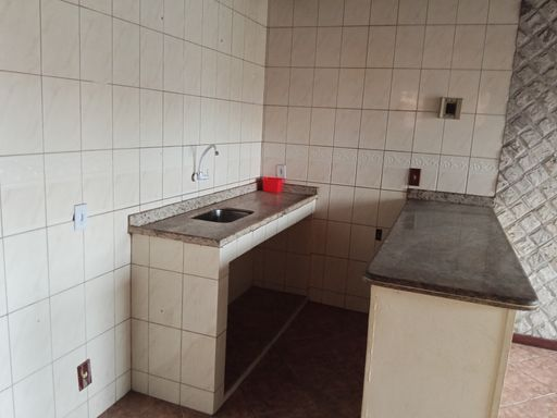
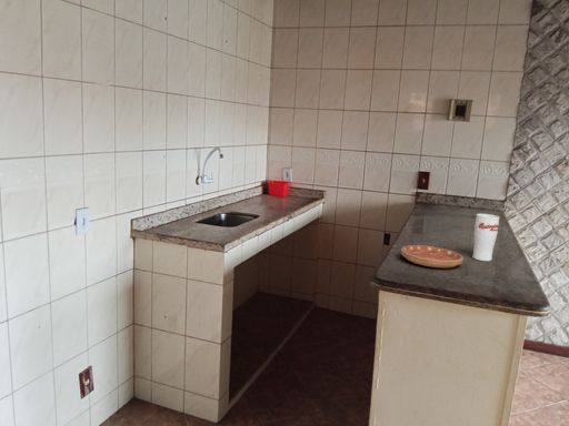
+ saucer (431, 256)
+ cup (485, 237)
